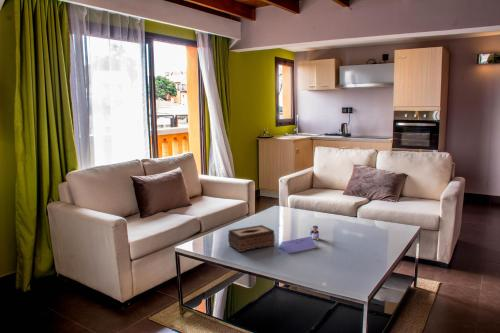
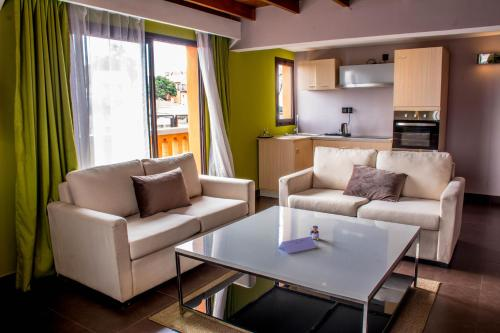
- tissue box (251, 237)
